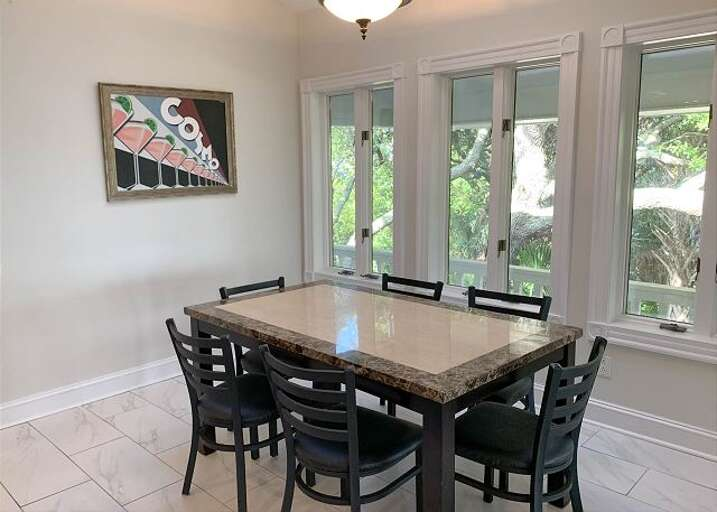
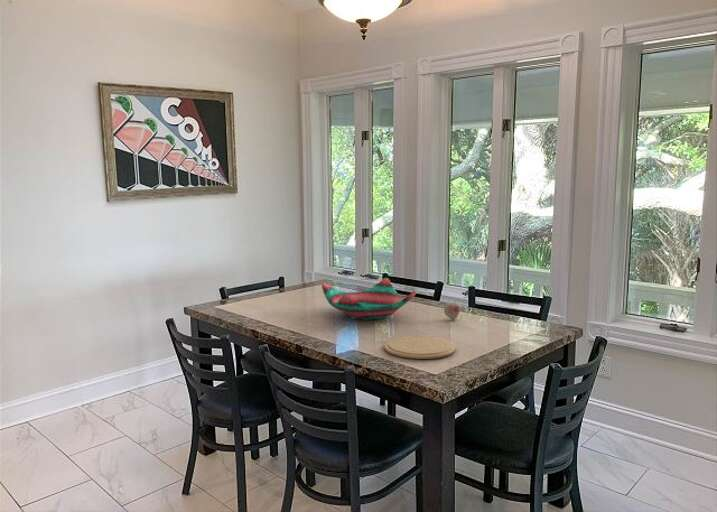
+ fruit (452, 310)
+ decorative bowl (367, 300)
+ plate (419, 346)
